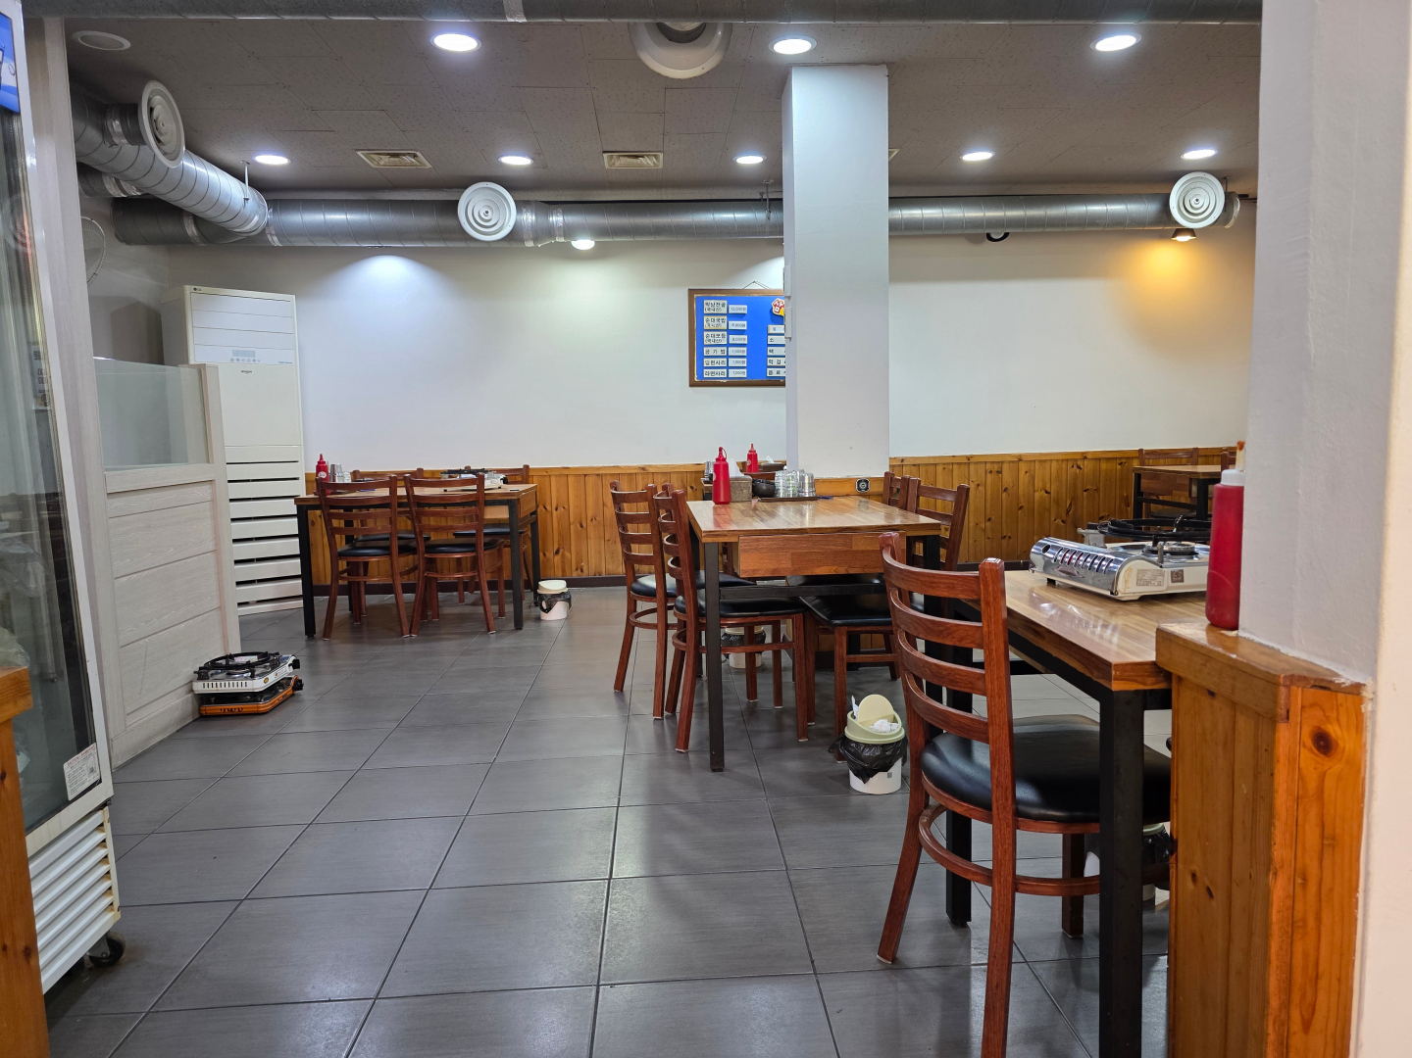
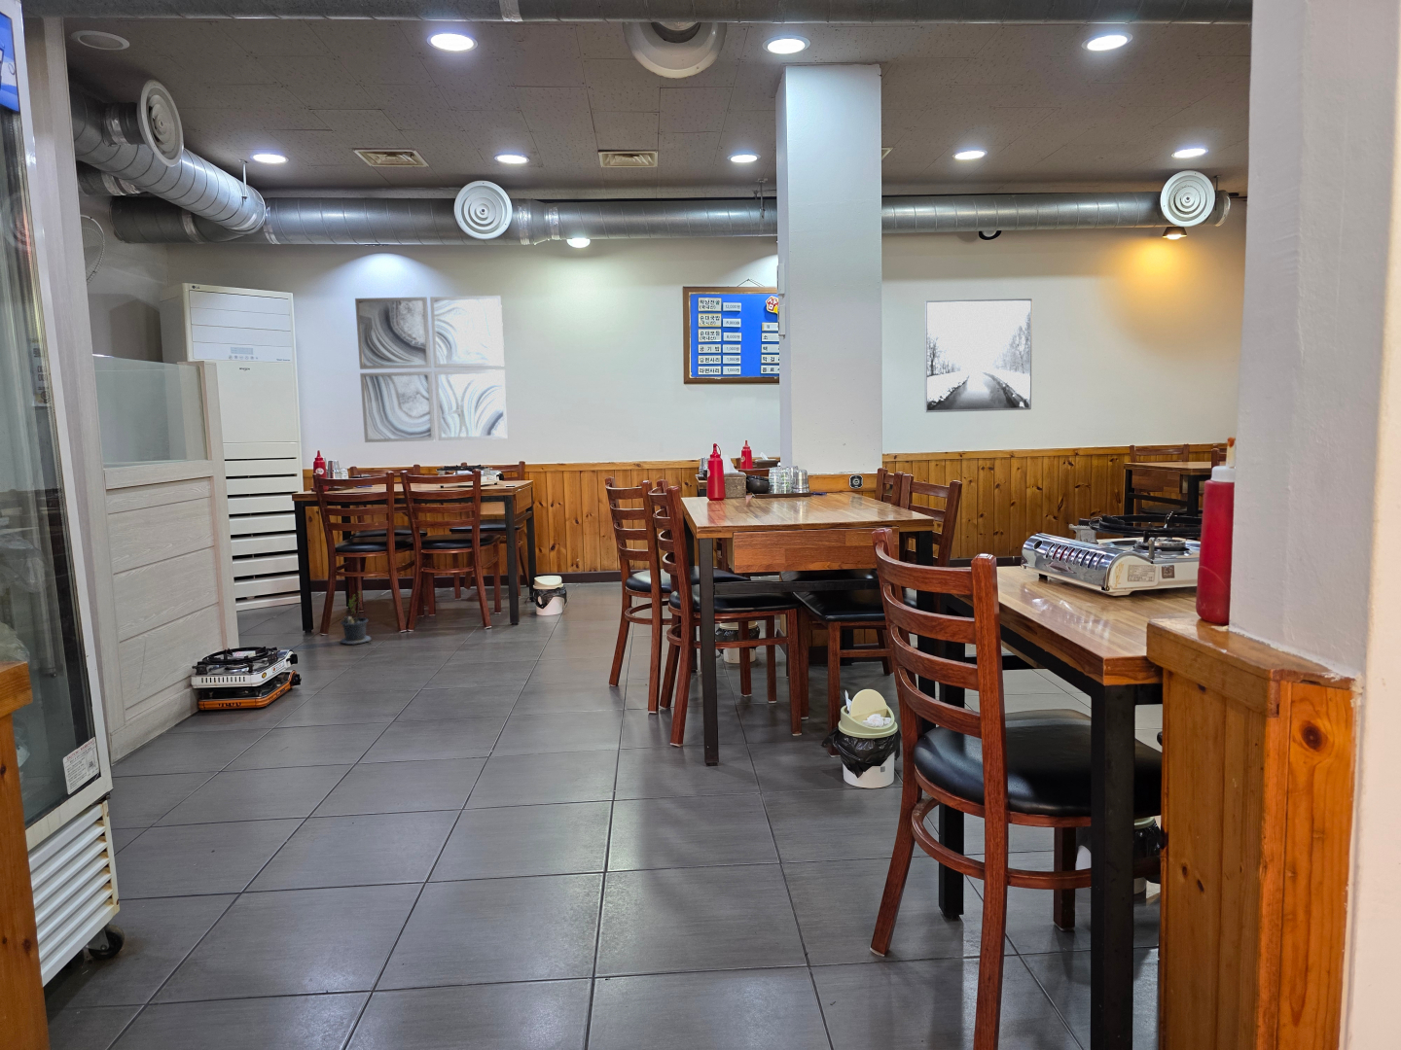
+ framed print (977, 355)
+ potted plant (355, 618)
+ wall art (434, 366)
